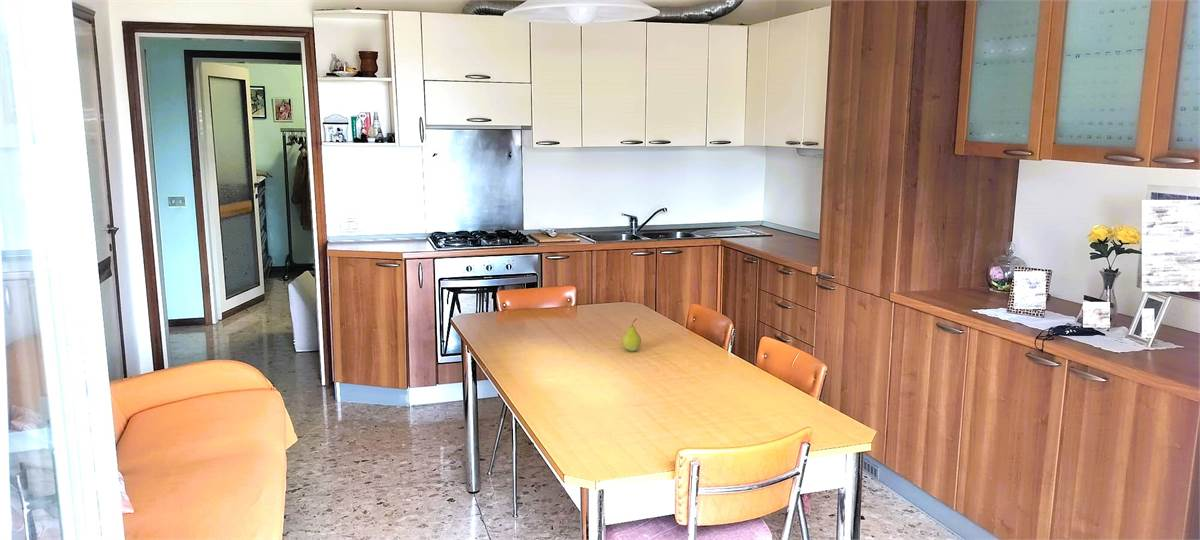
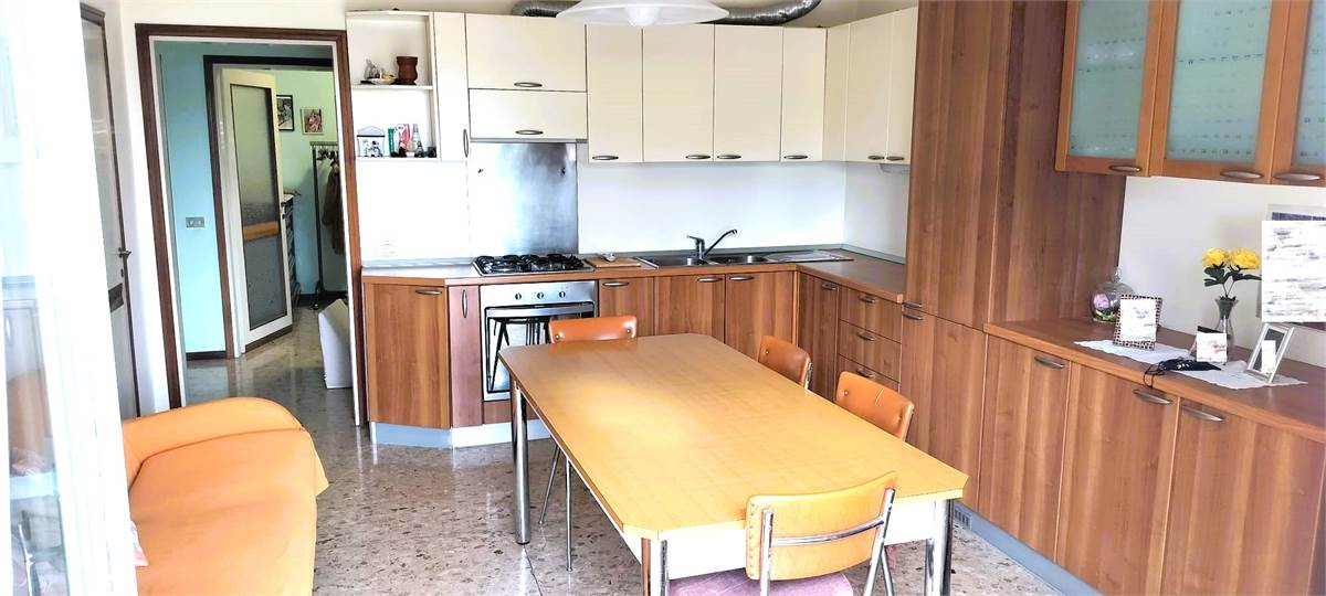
- fruit (631, 334)
